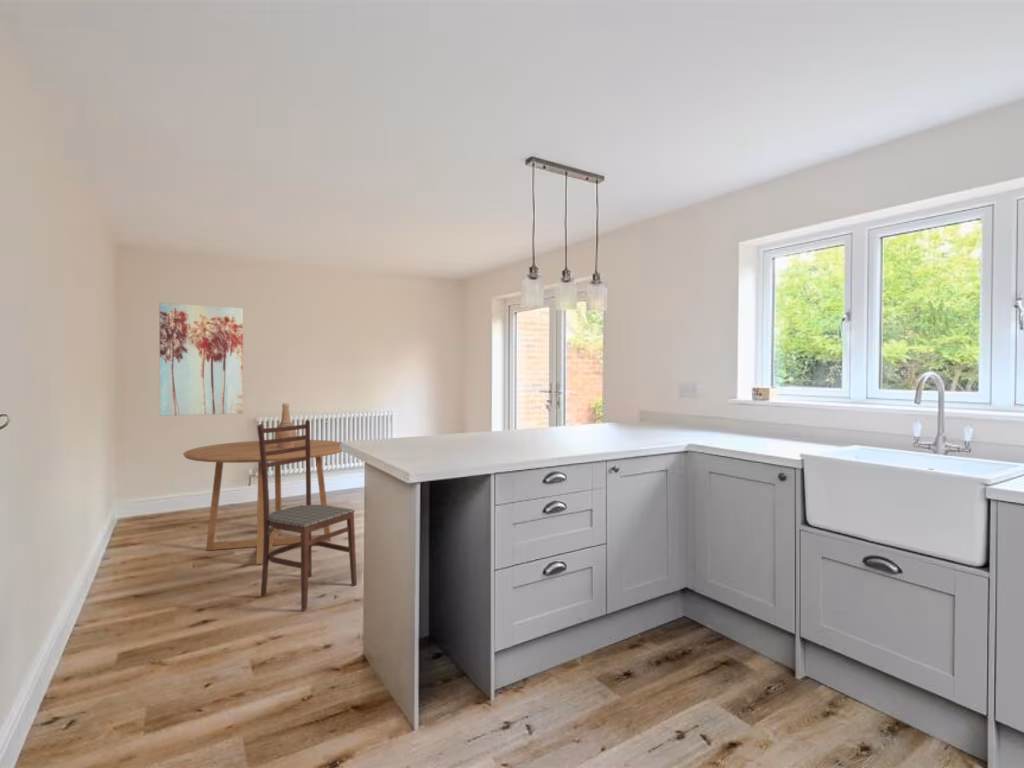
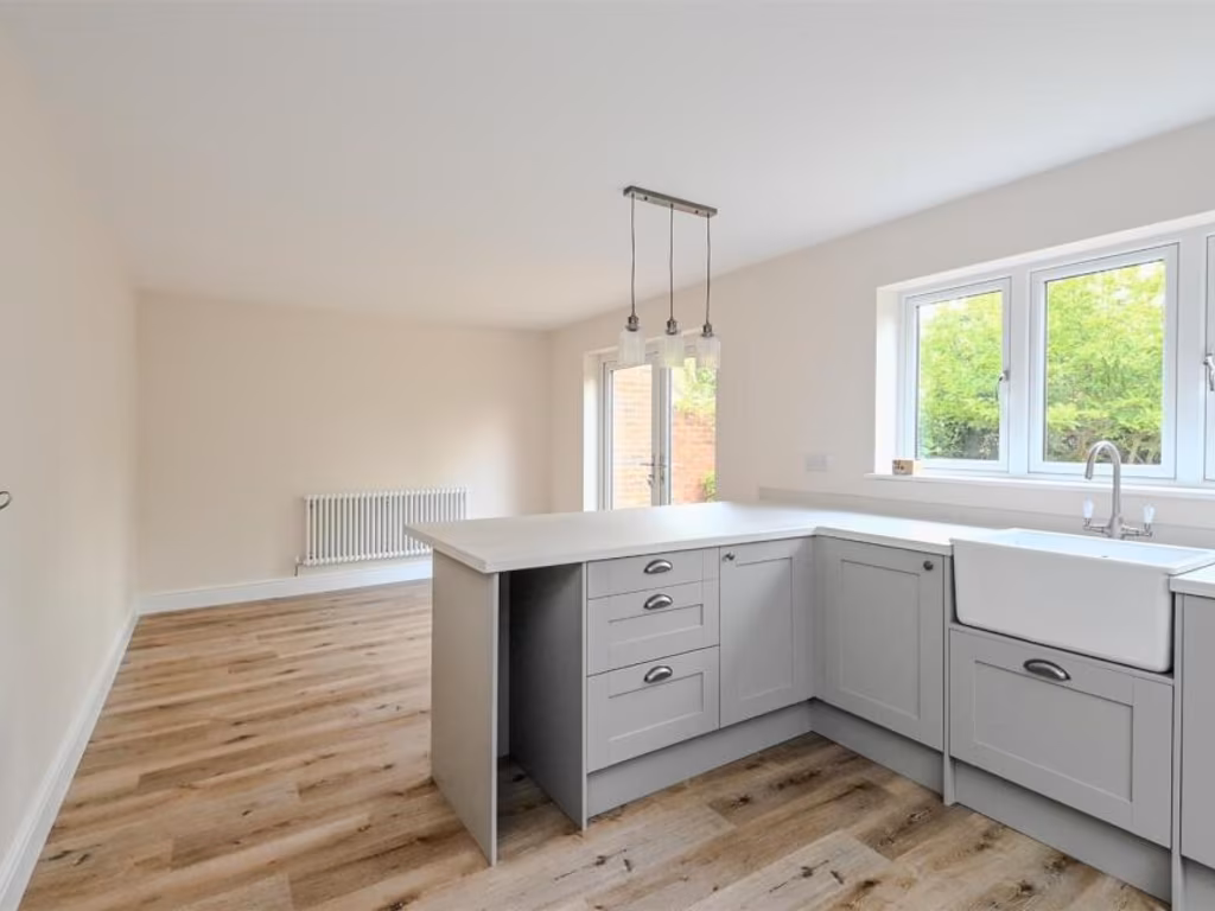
- dining chair (308, 507)
- wall art (202, 360)
- dining table (275, 496)
- vase (285, 424)
